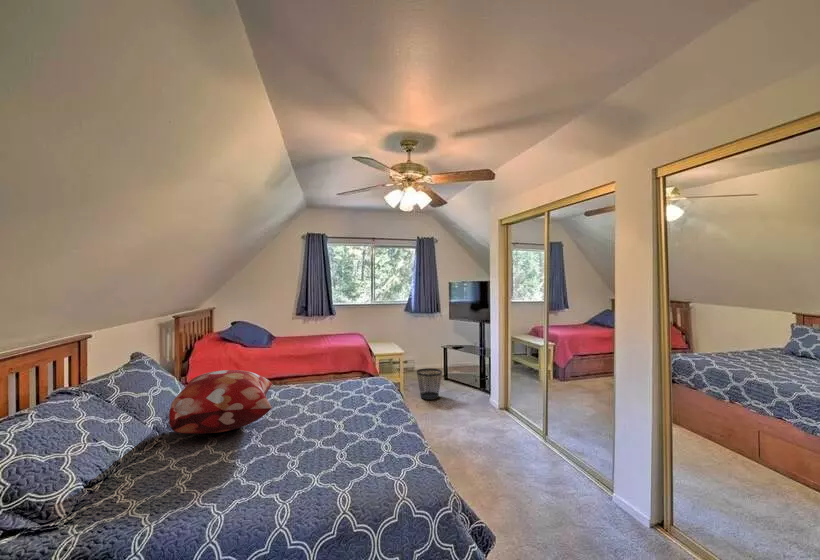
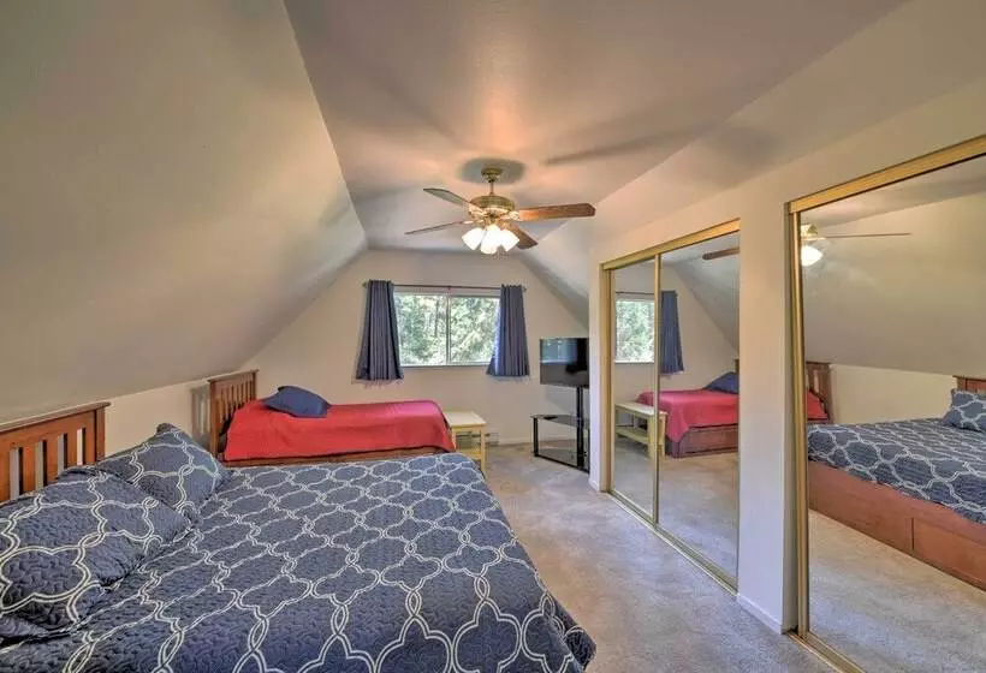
- wastebasket (429, 384)
- decorative pillow (227, 399)
